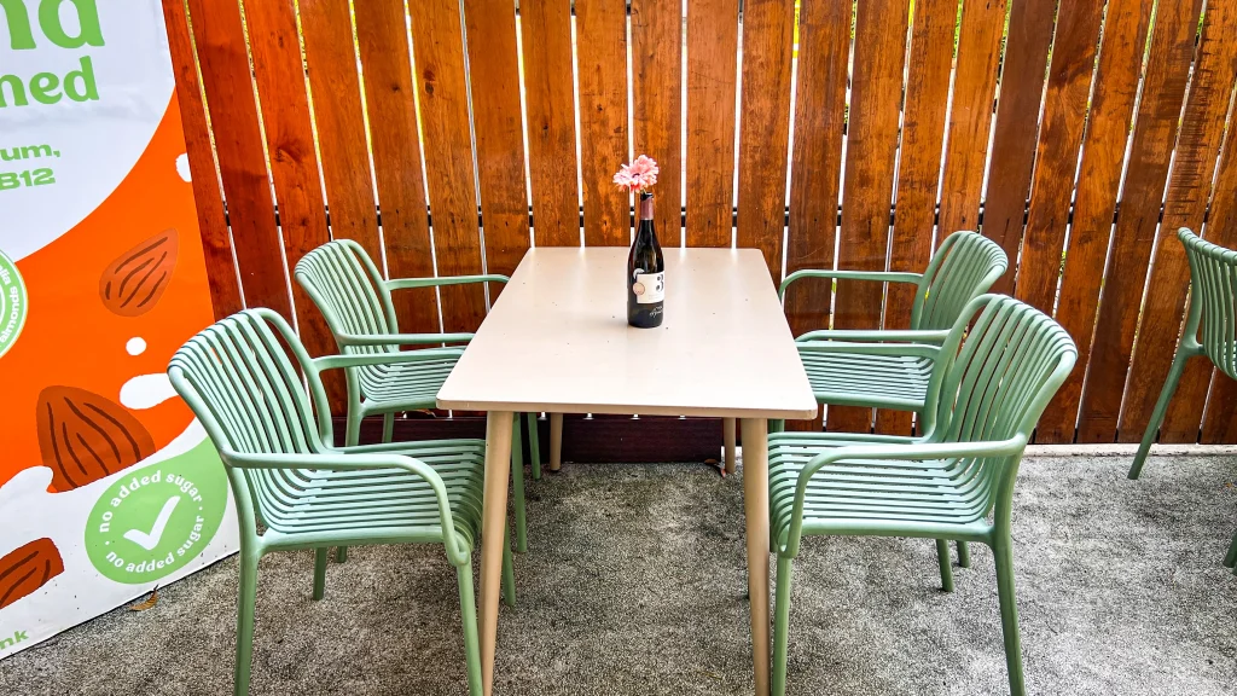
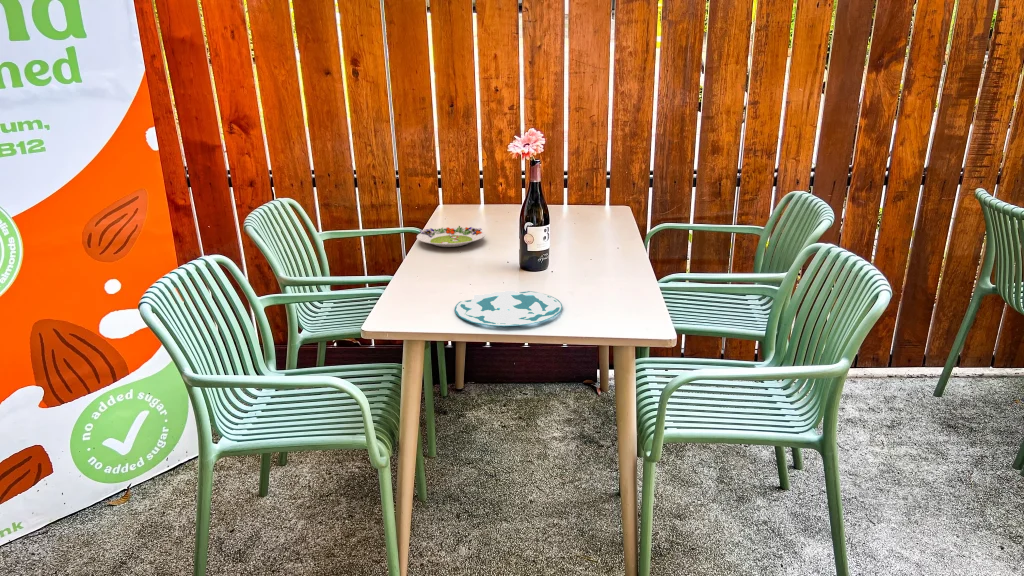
+ plate (508, 302)
+ salad plate (451, 237)
